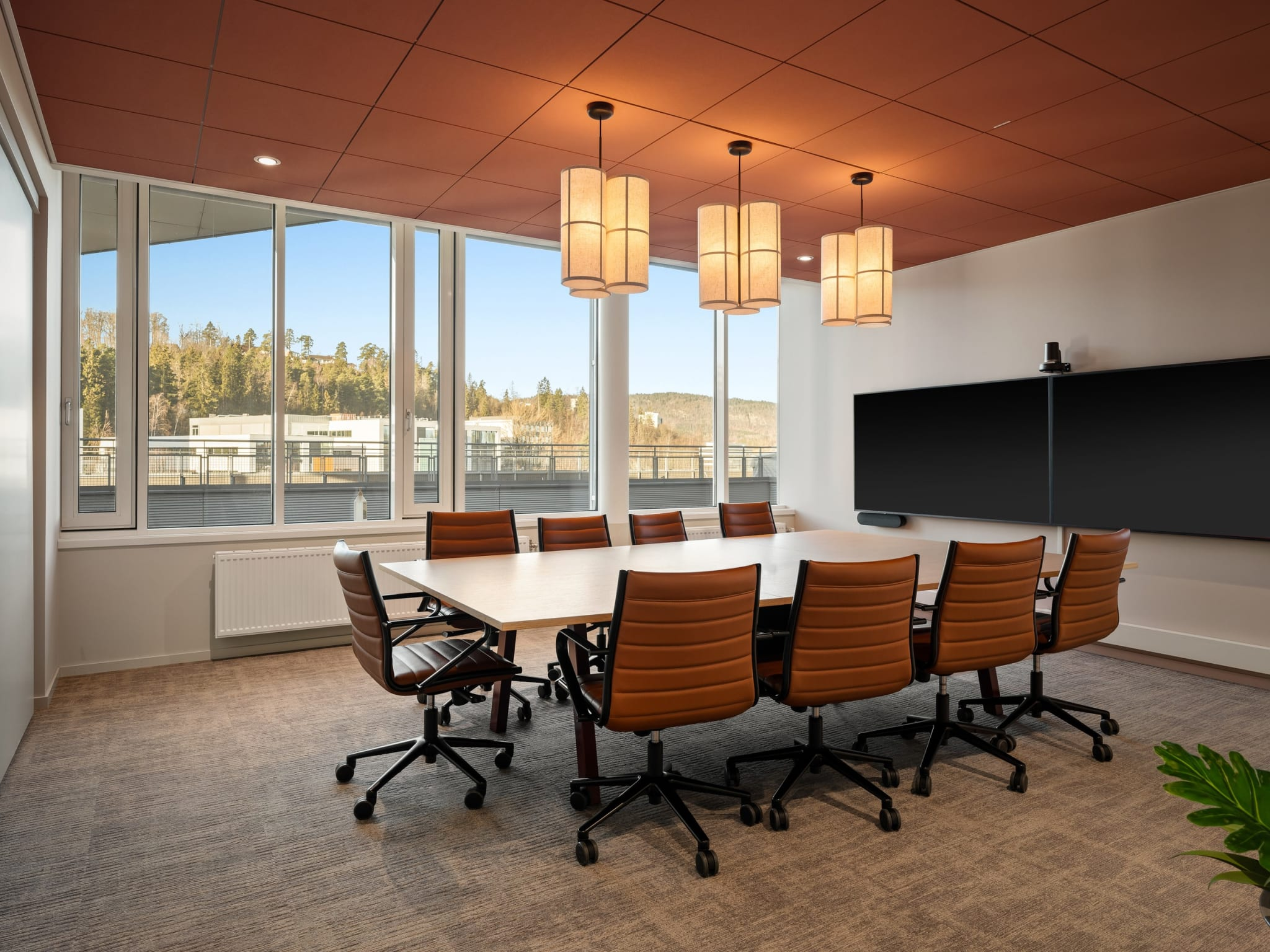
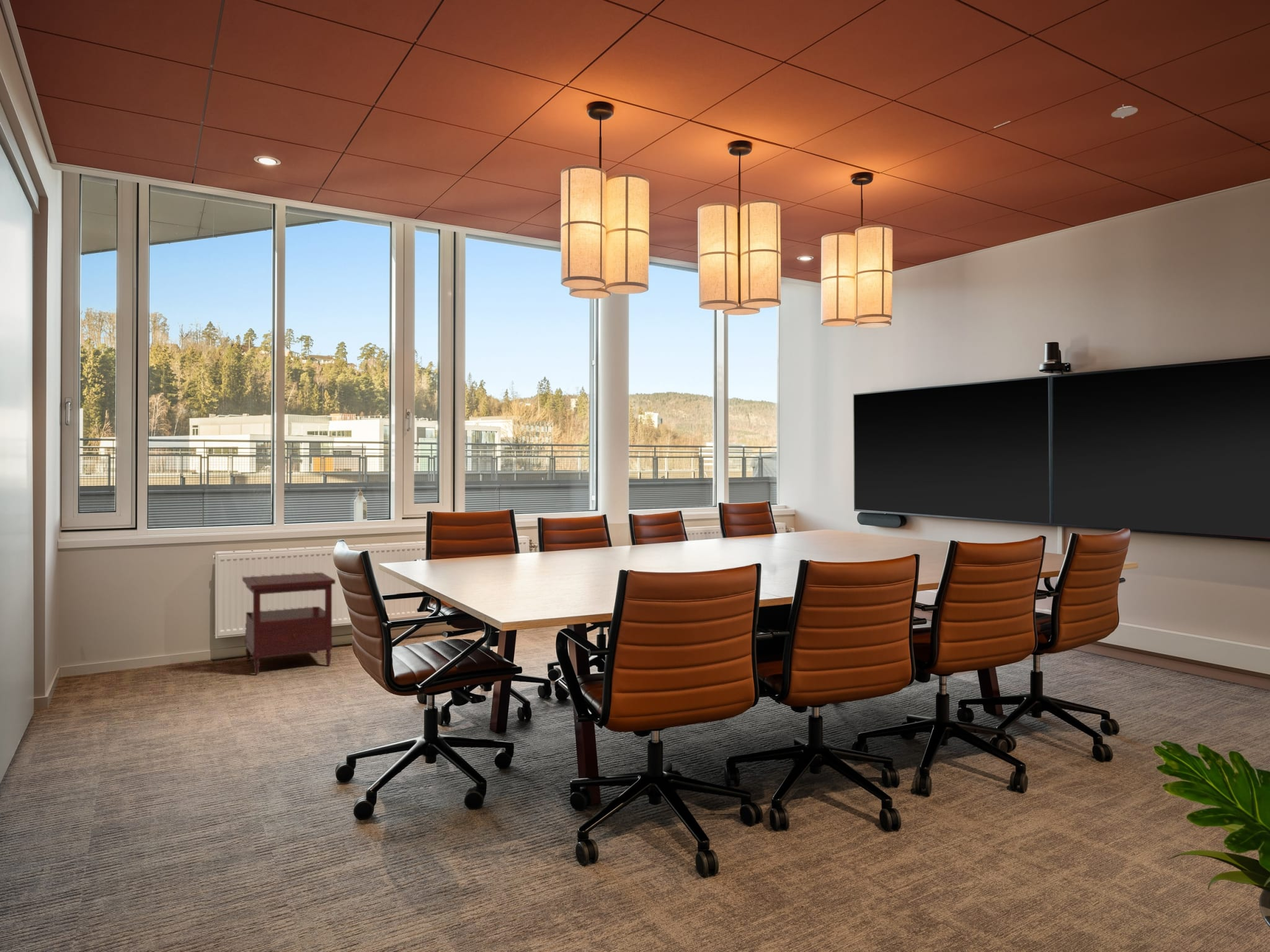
+ recessed light (1124, 111)
+ side table (288, 620)
